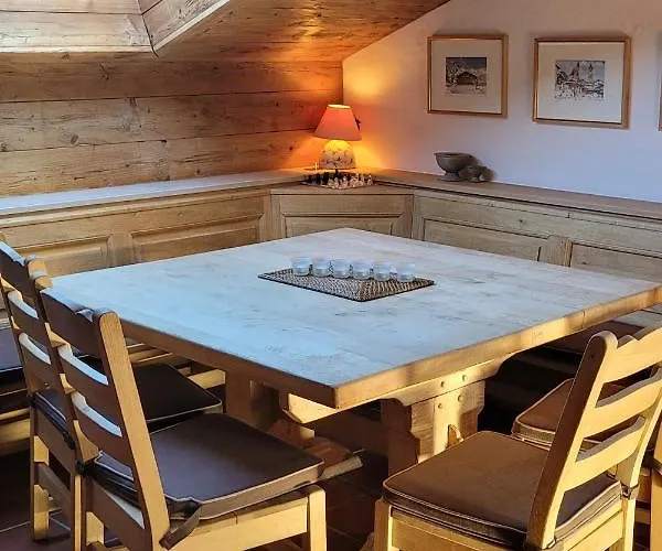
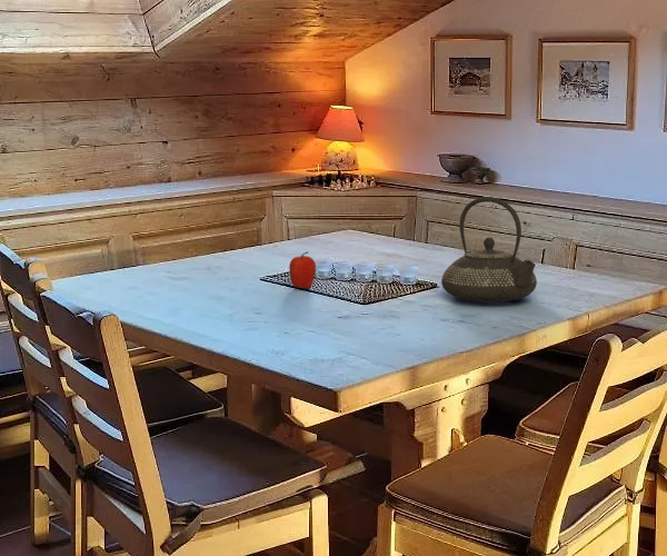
+ fruit (302, 269)
+ teapot (494, 250)
